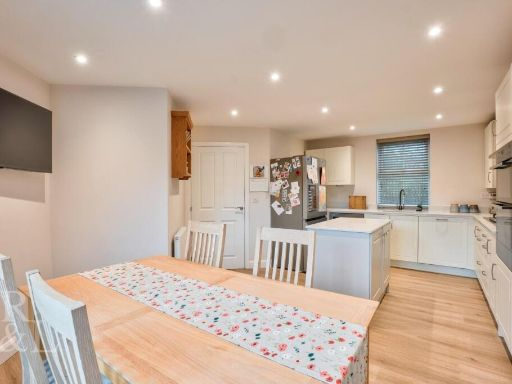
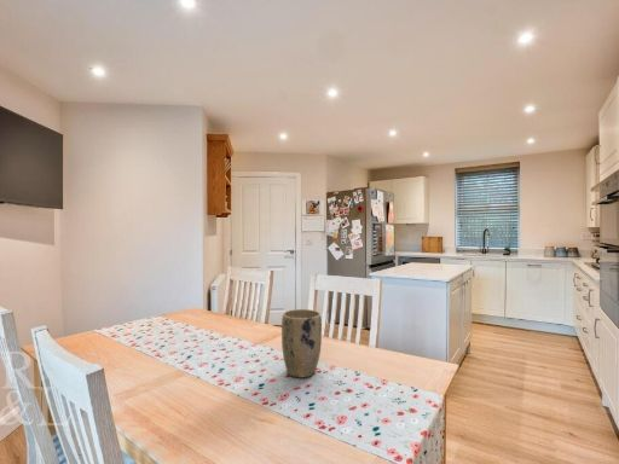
+ plant pot (301, 342)
